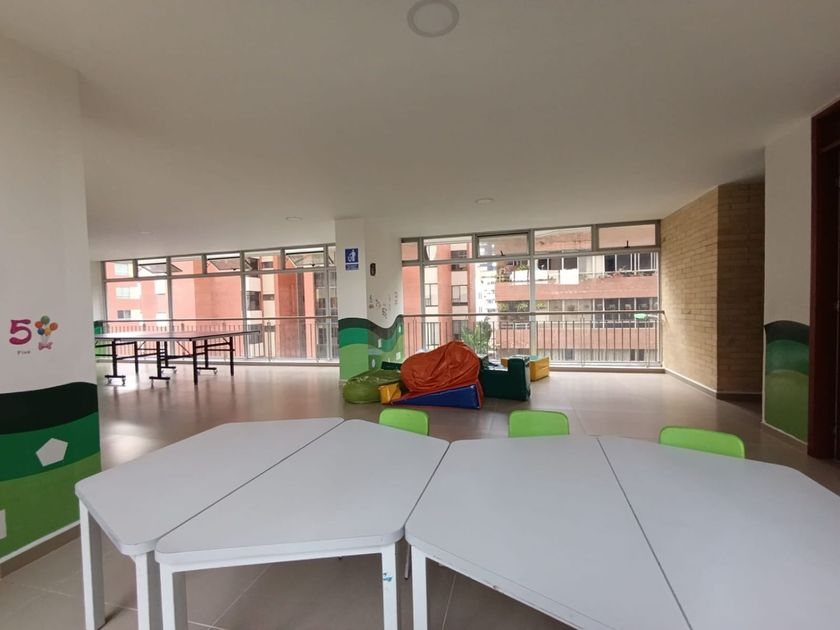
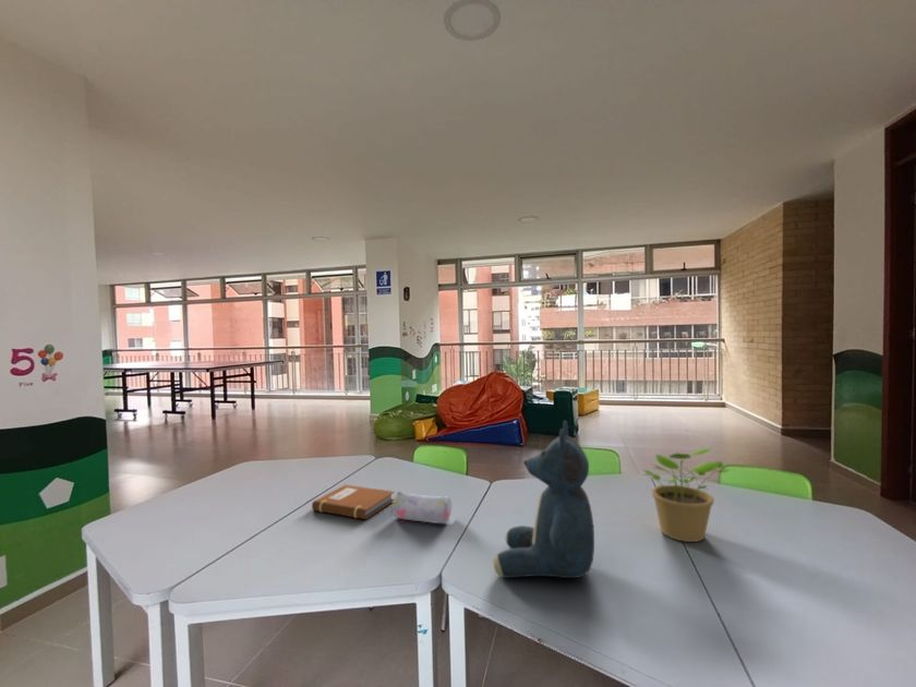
+ pencil case (422, 506)
+ teddy bear (544, 495)
+ notebook (352, 501)
+ potted plant (677, 486)
